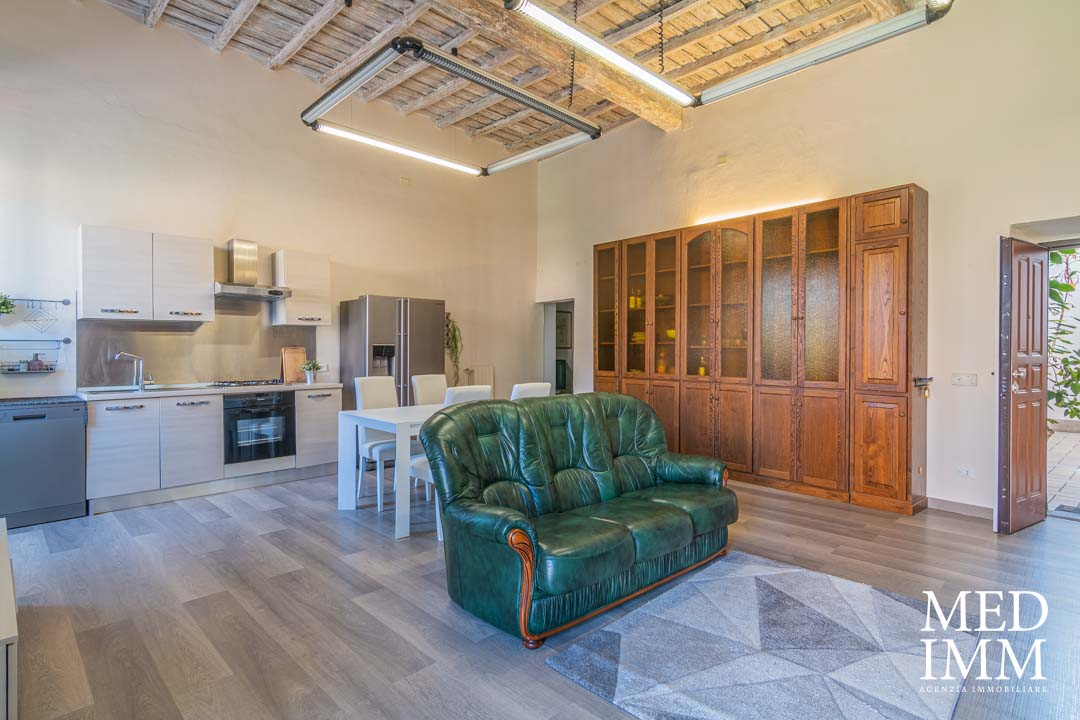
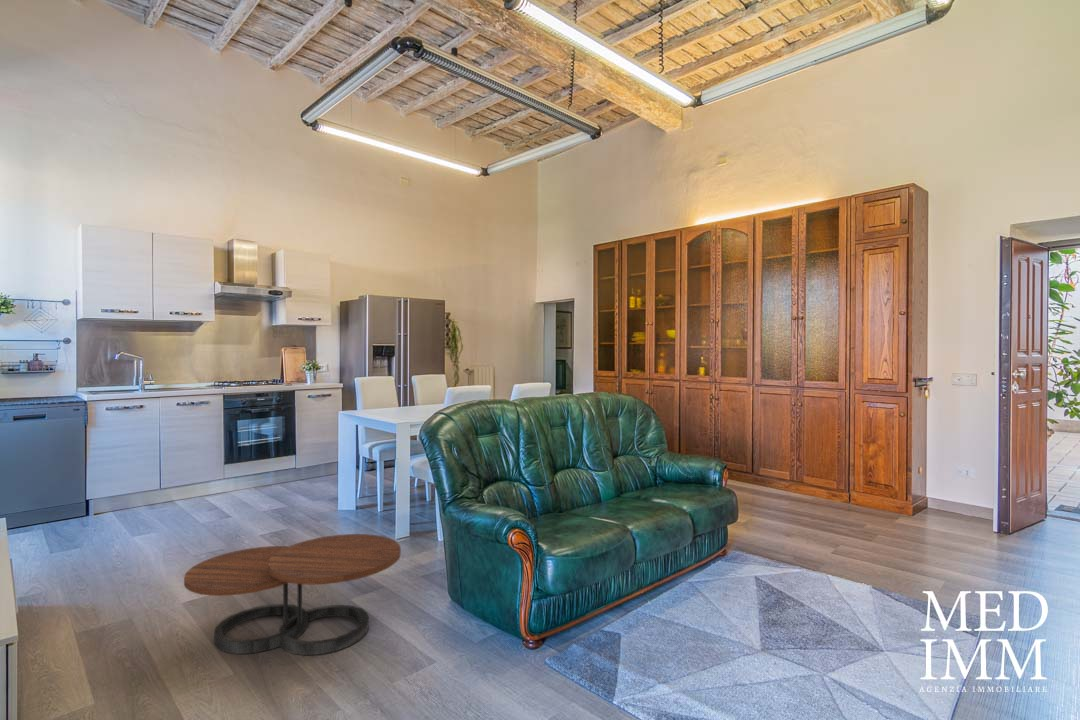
+ coffee table (298, 593)
